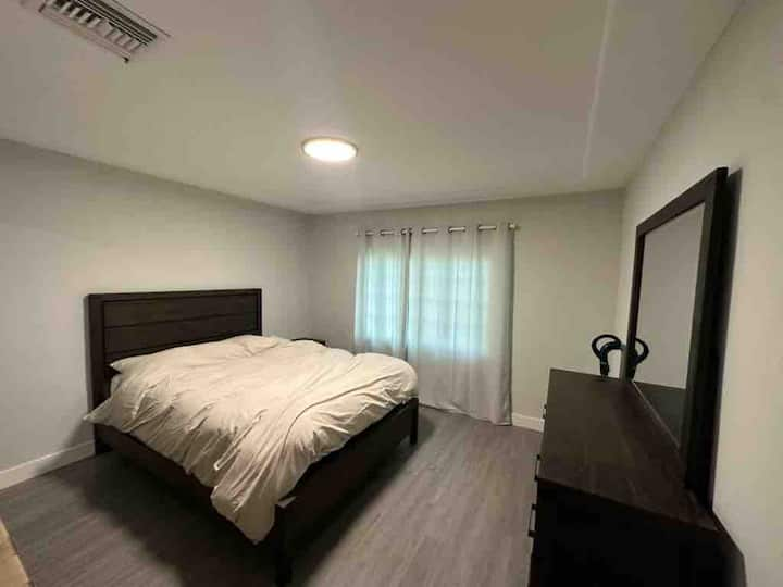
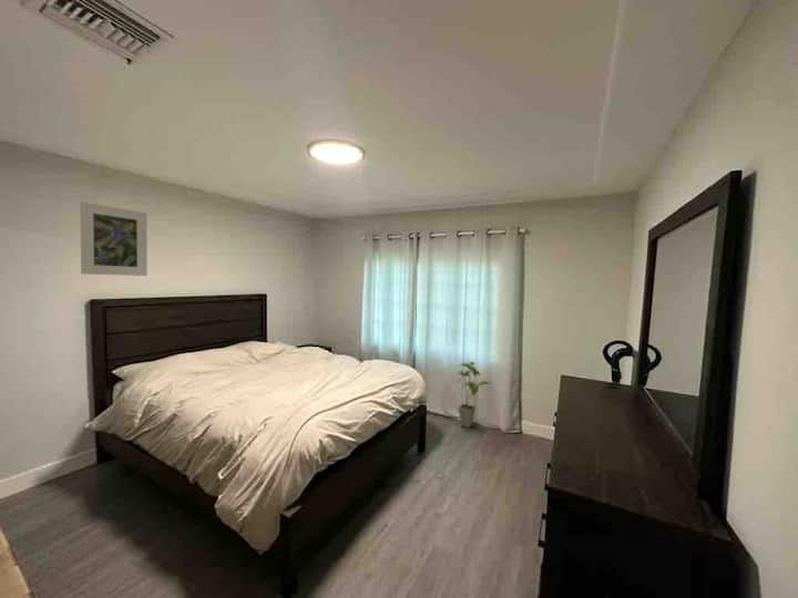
+ house plant (471, 394)
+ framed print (115, 241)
